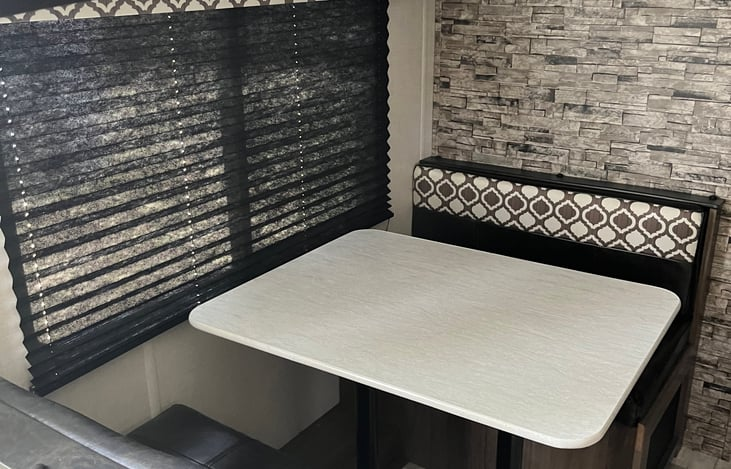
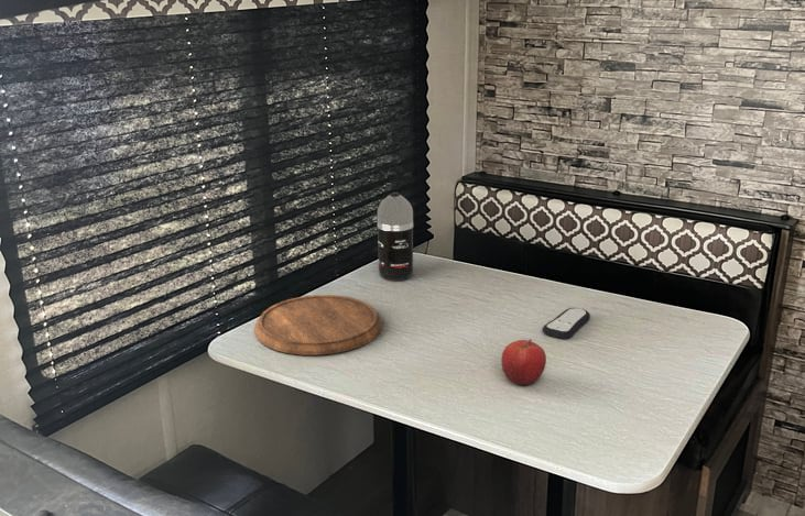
+ spray bottle (395, 234)
+ cutting board (318, 321)
+ fruit (523, 361)
+ remote control (567, 321)
